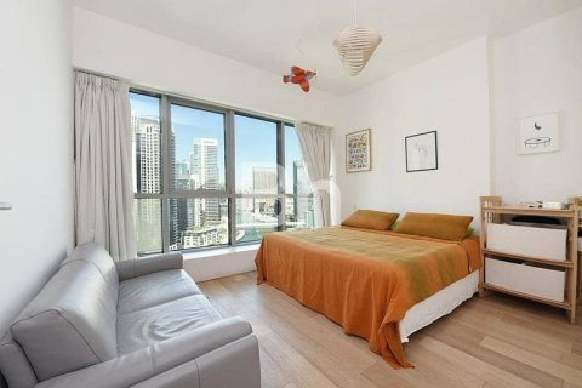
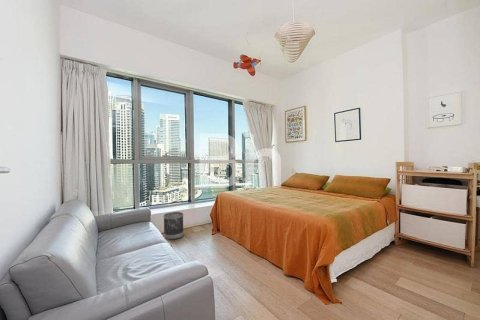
+ wastebasket (173, 225)
